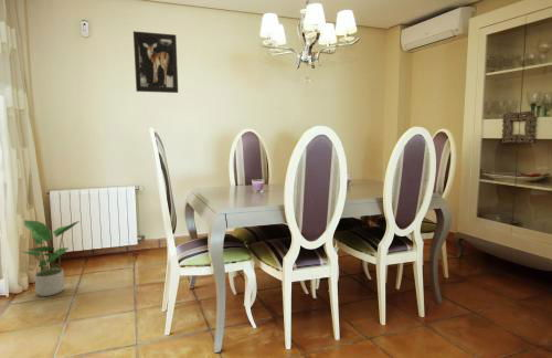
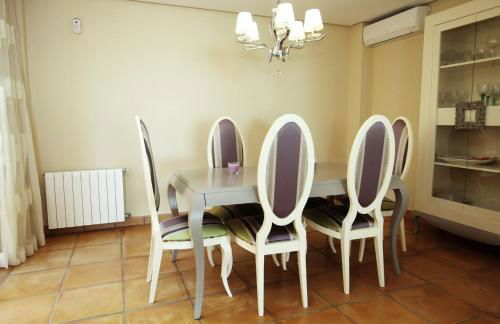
- potted plant (49, 257)
- wall art (156, 62)
